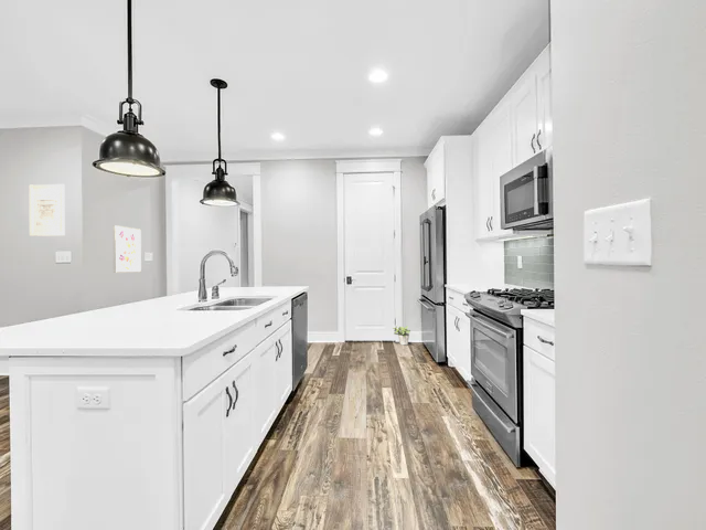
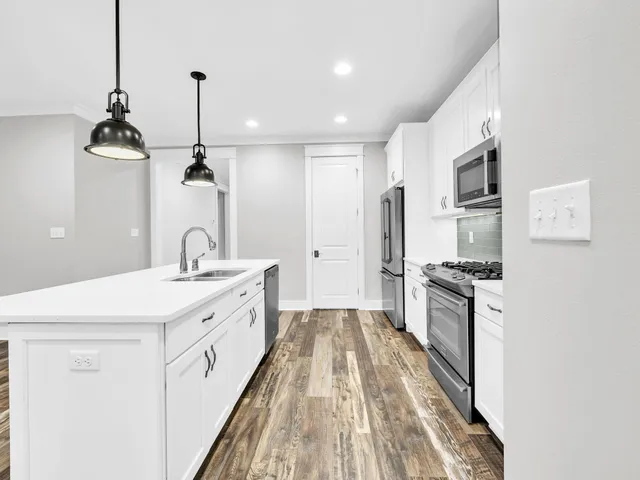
- wall art (127, 250)
- wall art (46, 210)
- potted plant (402, 335)
